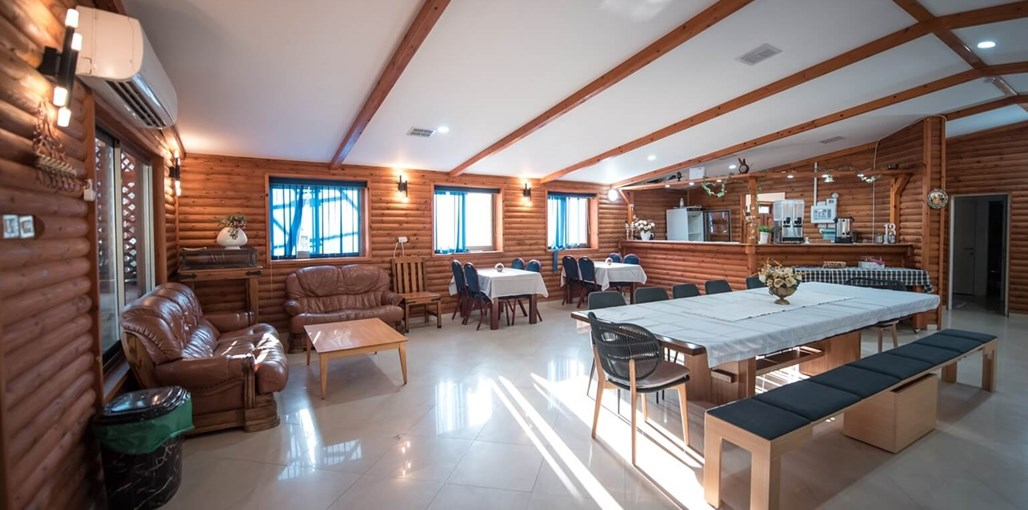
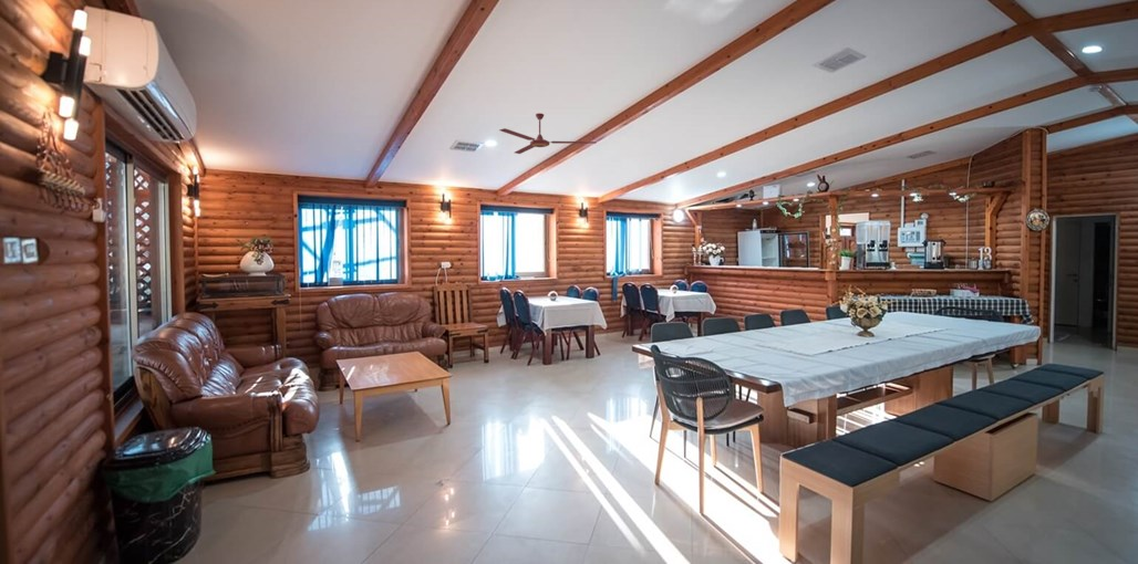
+ ceiling fan (541, 136)
